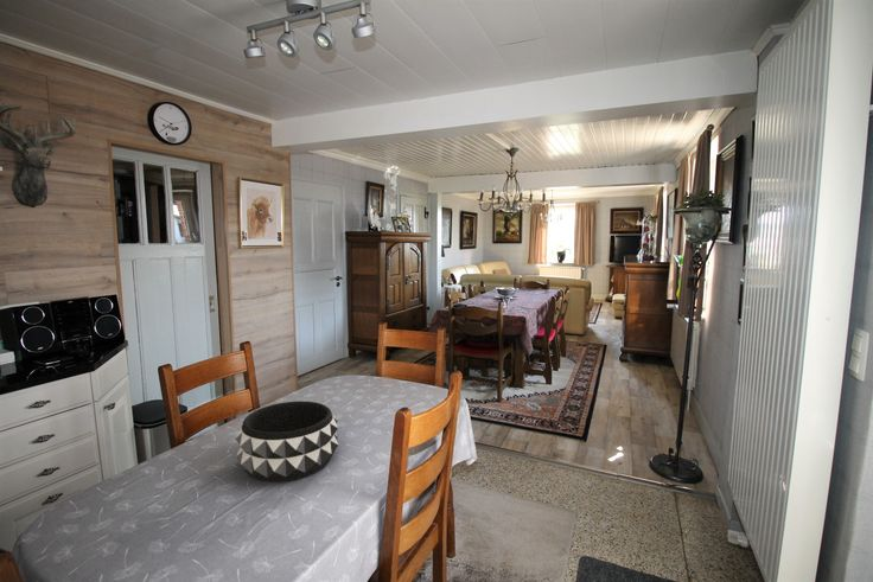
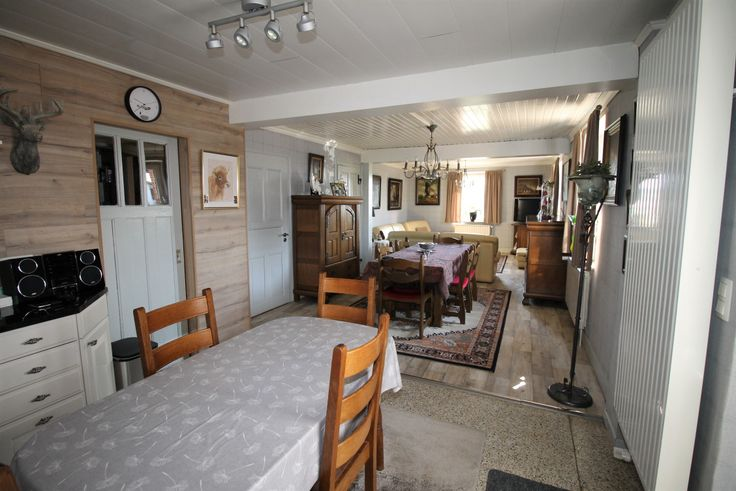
- decorative bowl (288, 437)
